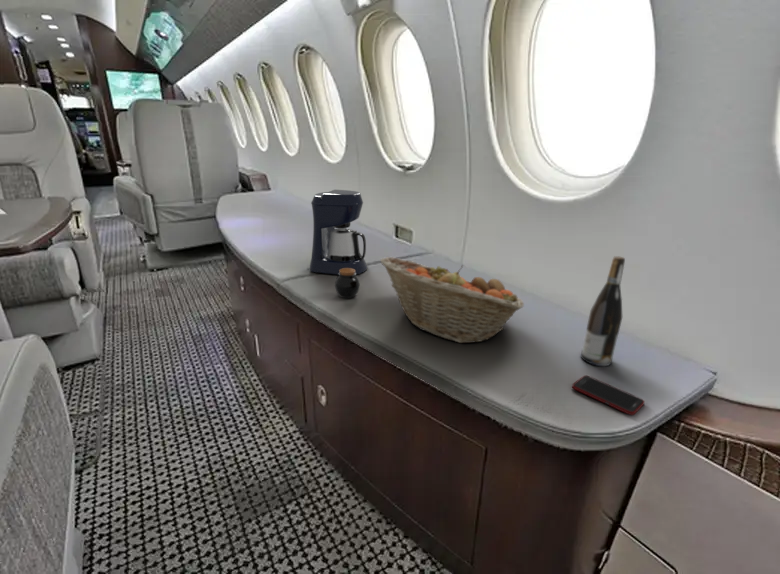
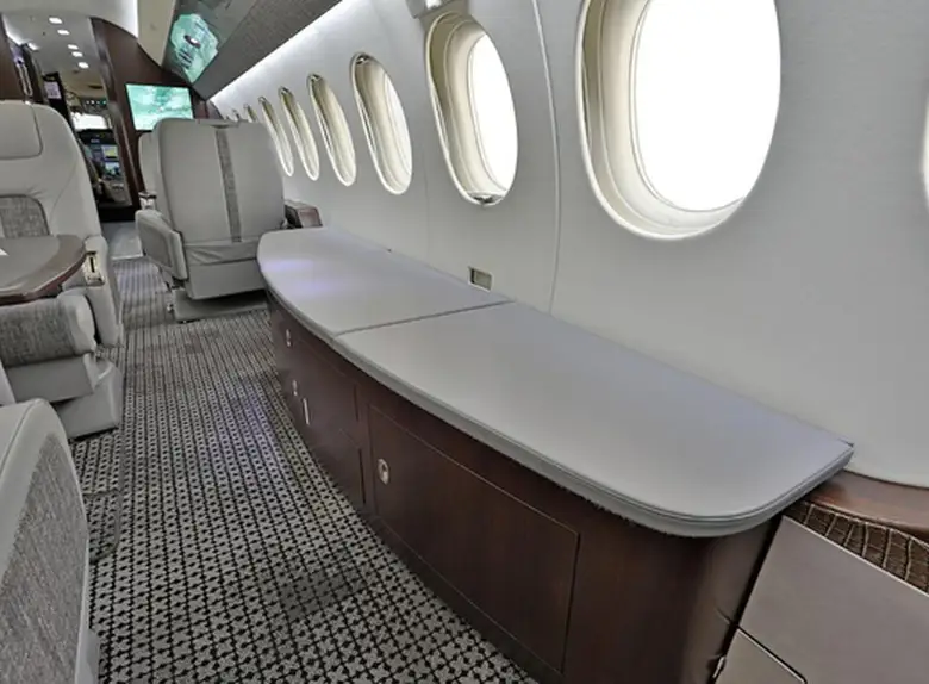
- fruit basket (448, 291)
- coffee maker (338, 230)
- jar (347, 283)
- wine bottle (606, 310)
- cell phone (607, 394)
